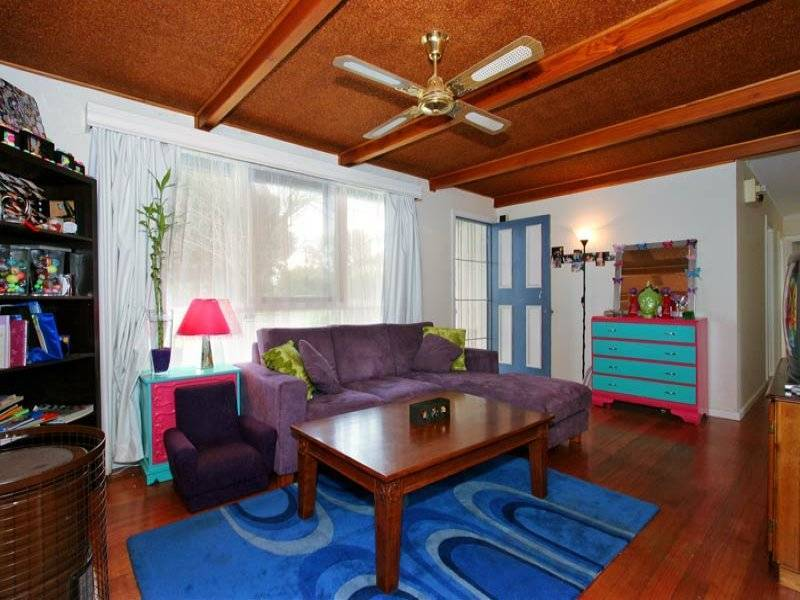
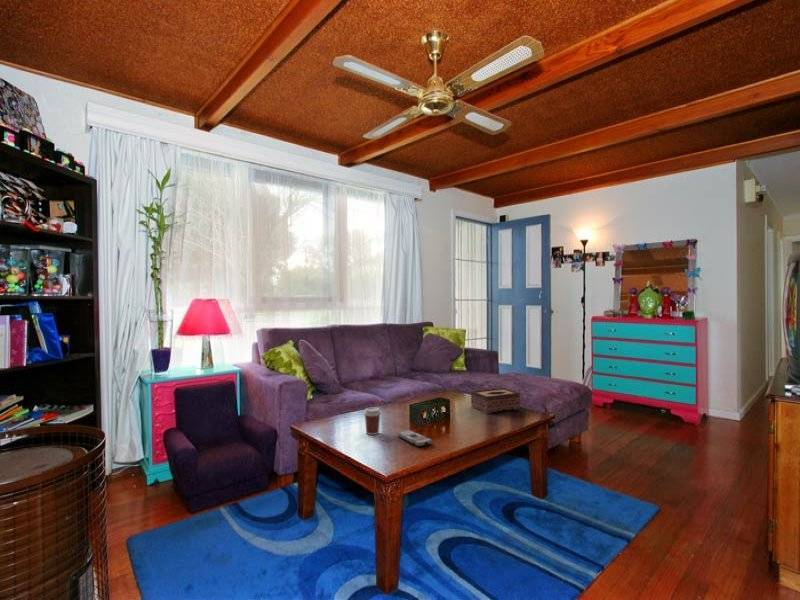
+ remote control (413, 437)
+ coffee cup (372, 420)
+ tissue box (495, 400)
